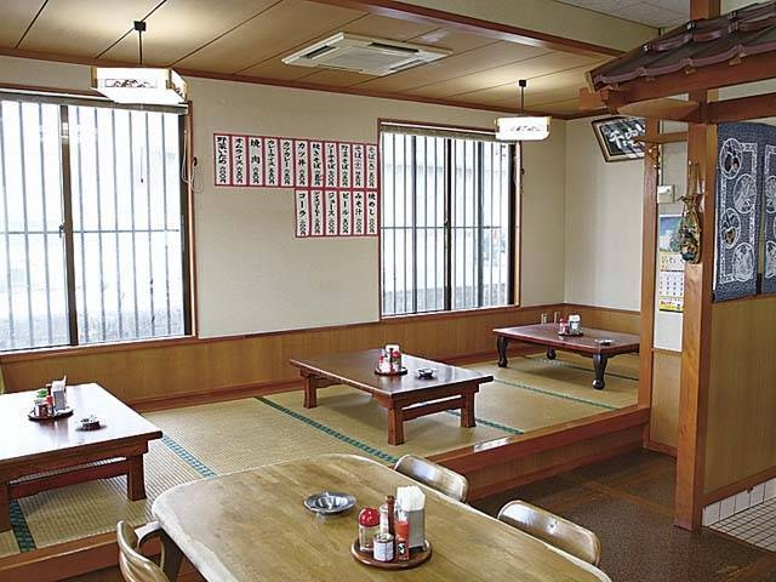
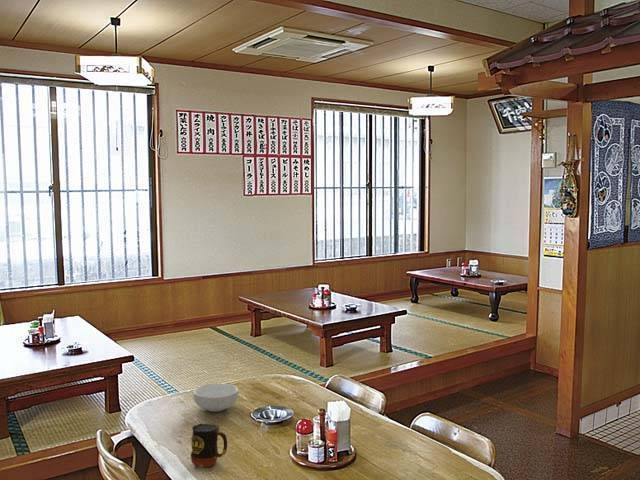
+ mug (210, 445)
+ cereal bowl (216, 398)
